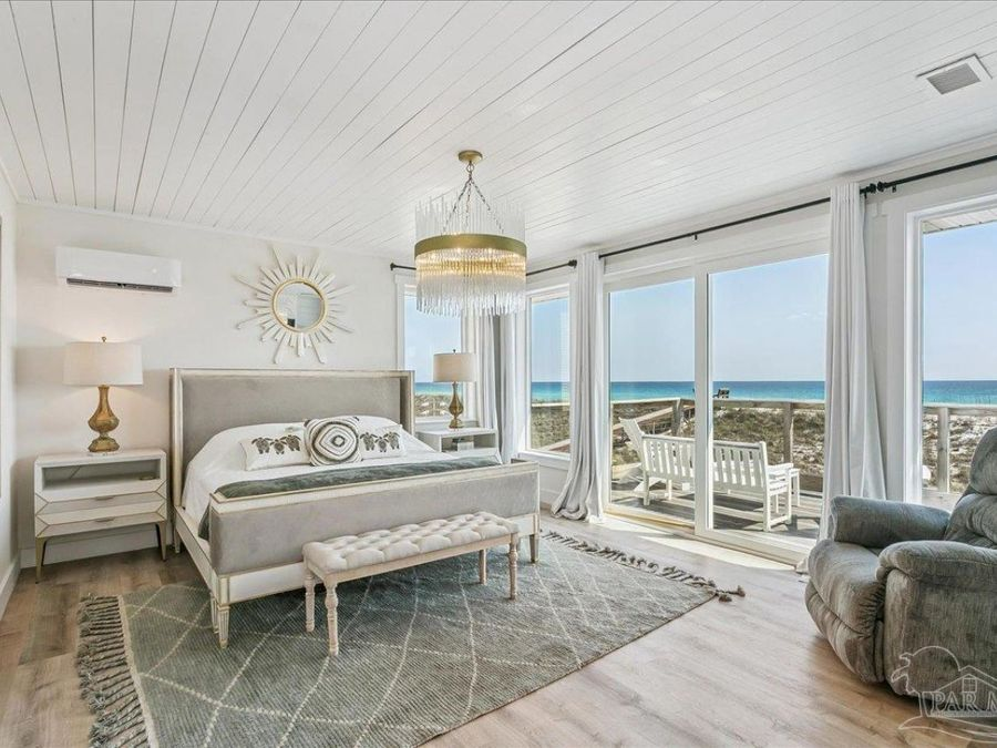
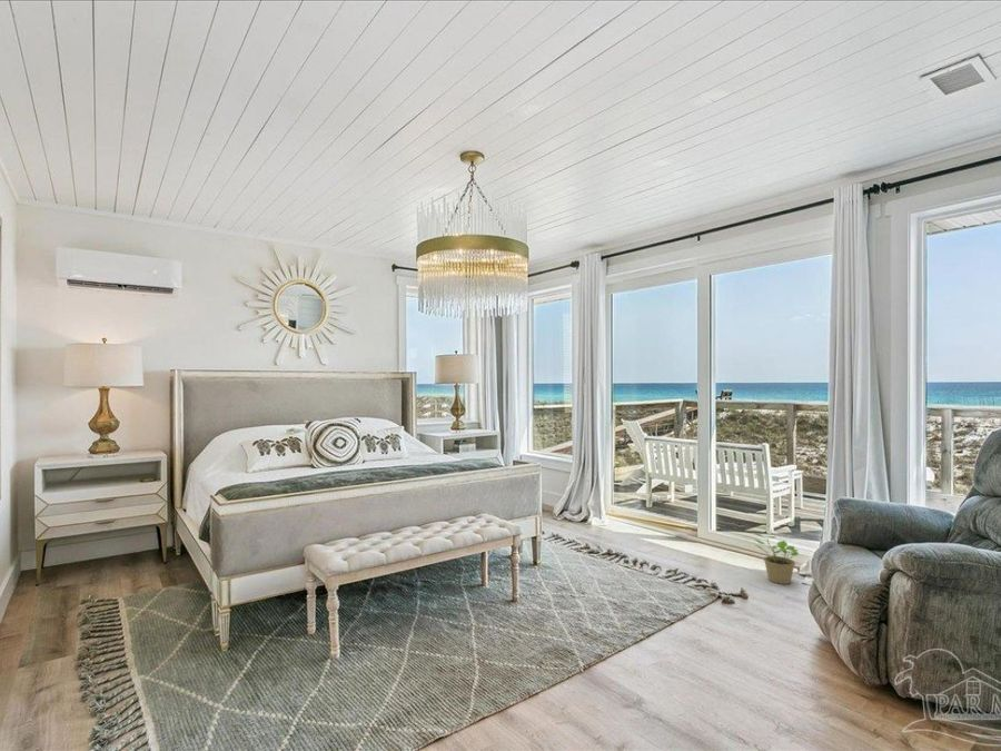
+ potted plant (776, 556)
